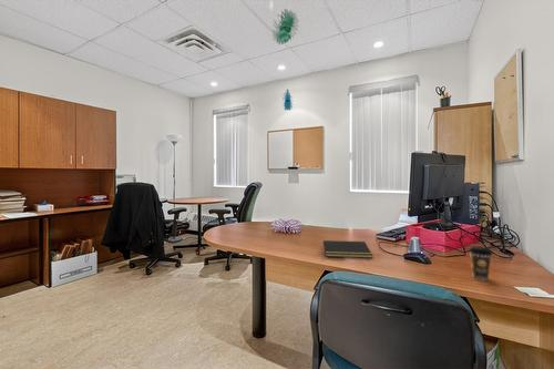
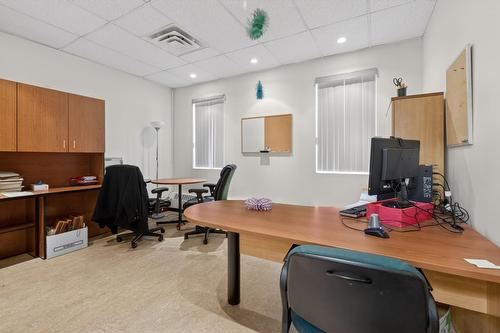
- coffee cup (480, 263)
- notepad (346, 248)
